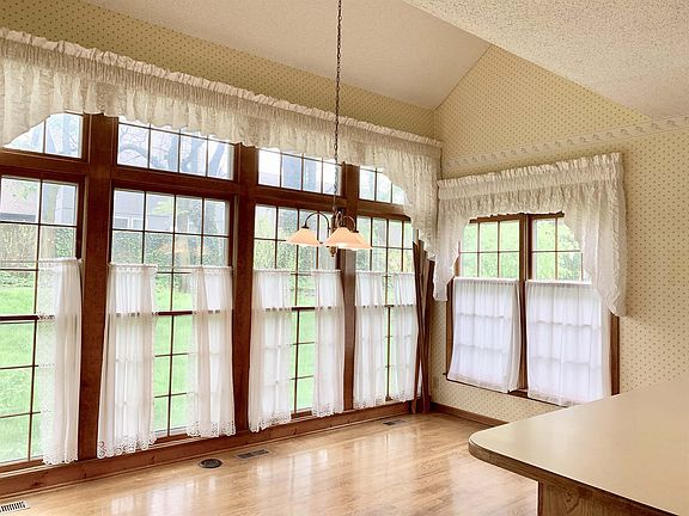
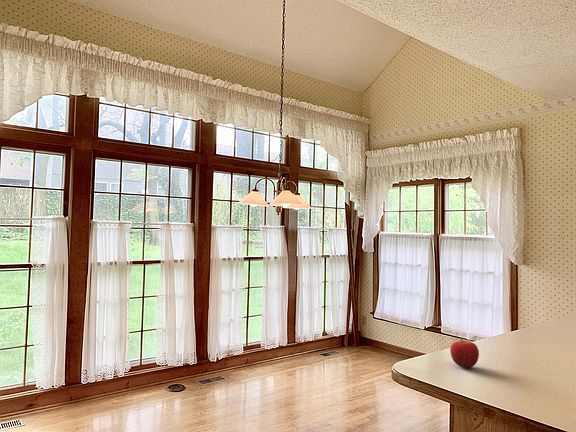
+ fruit (464, 352)
